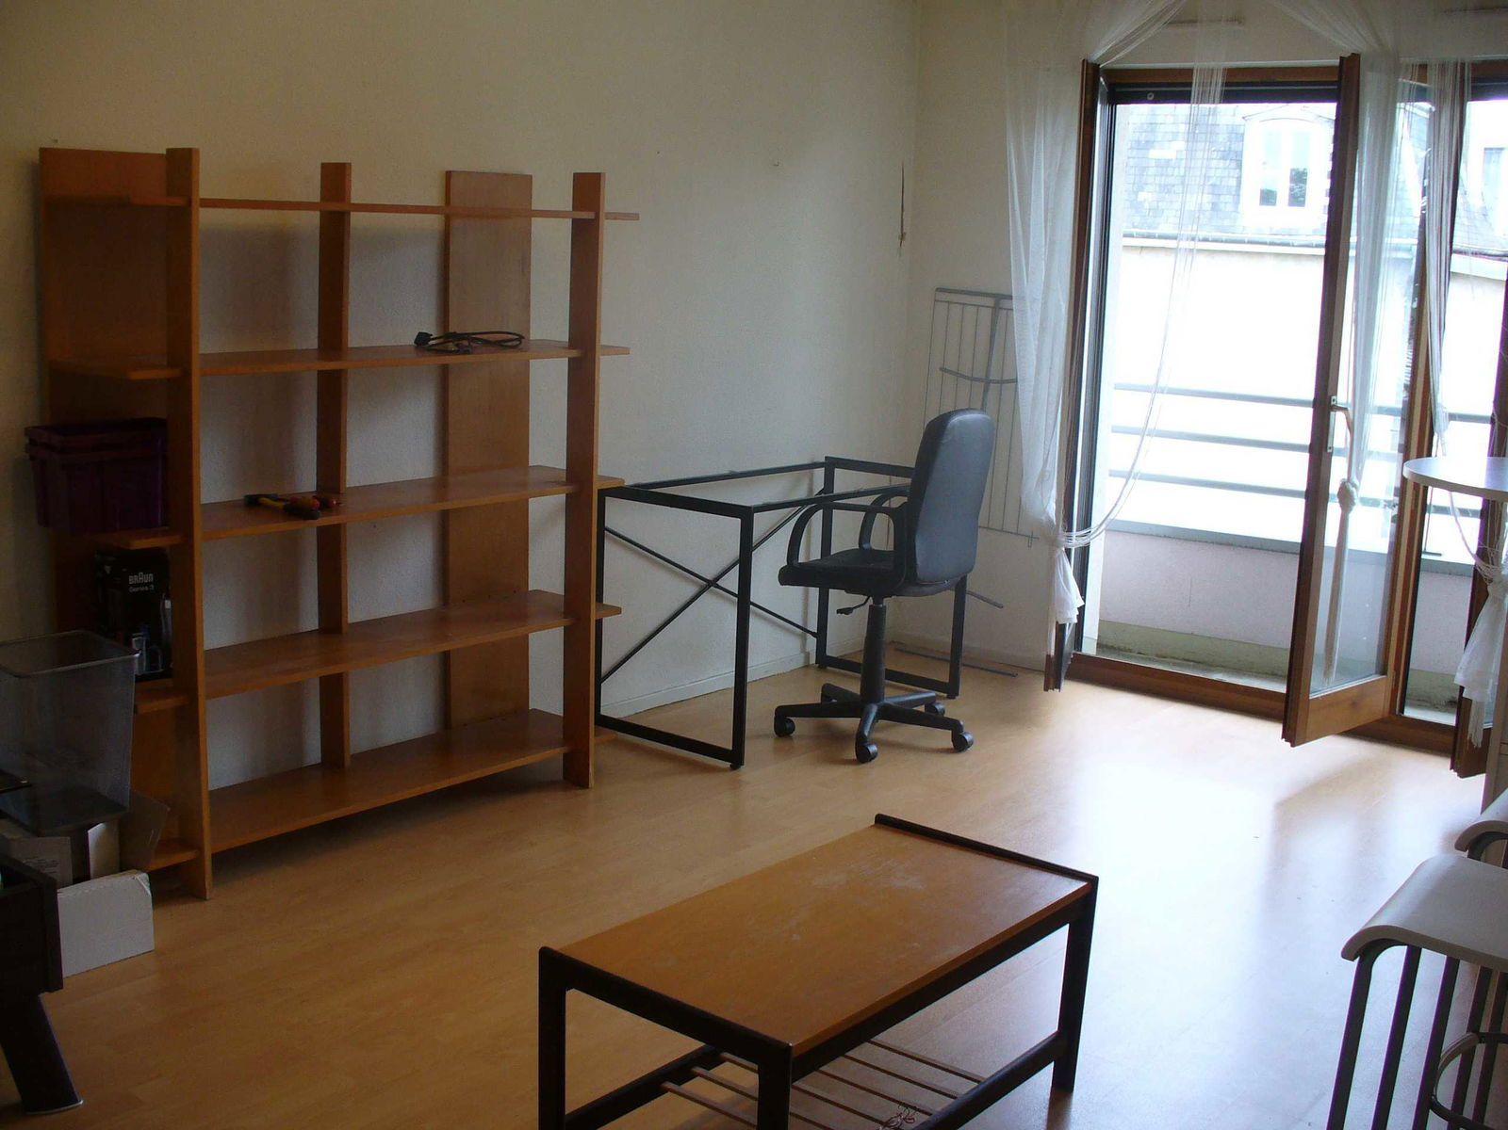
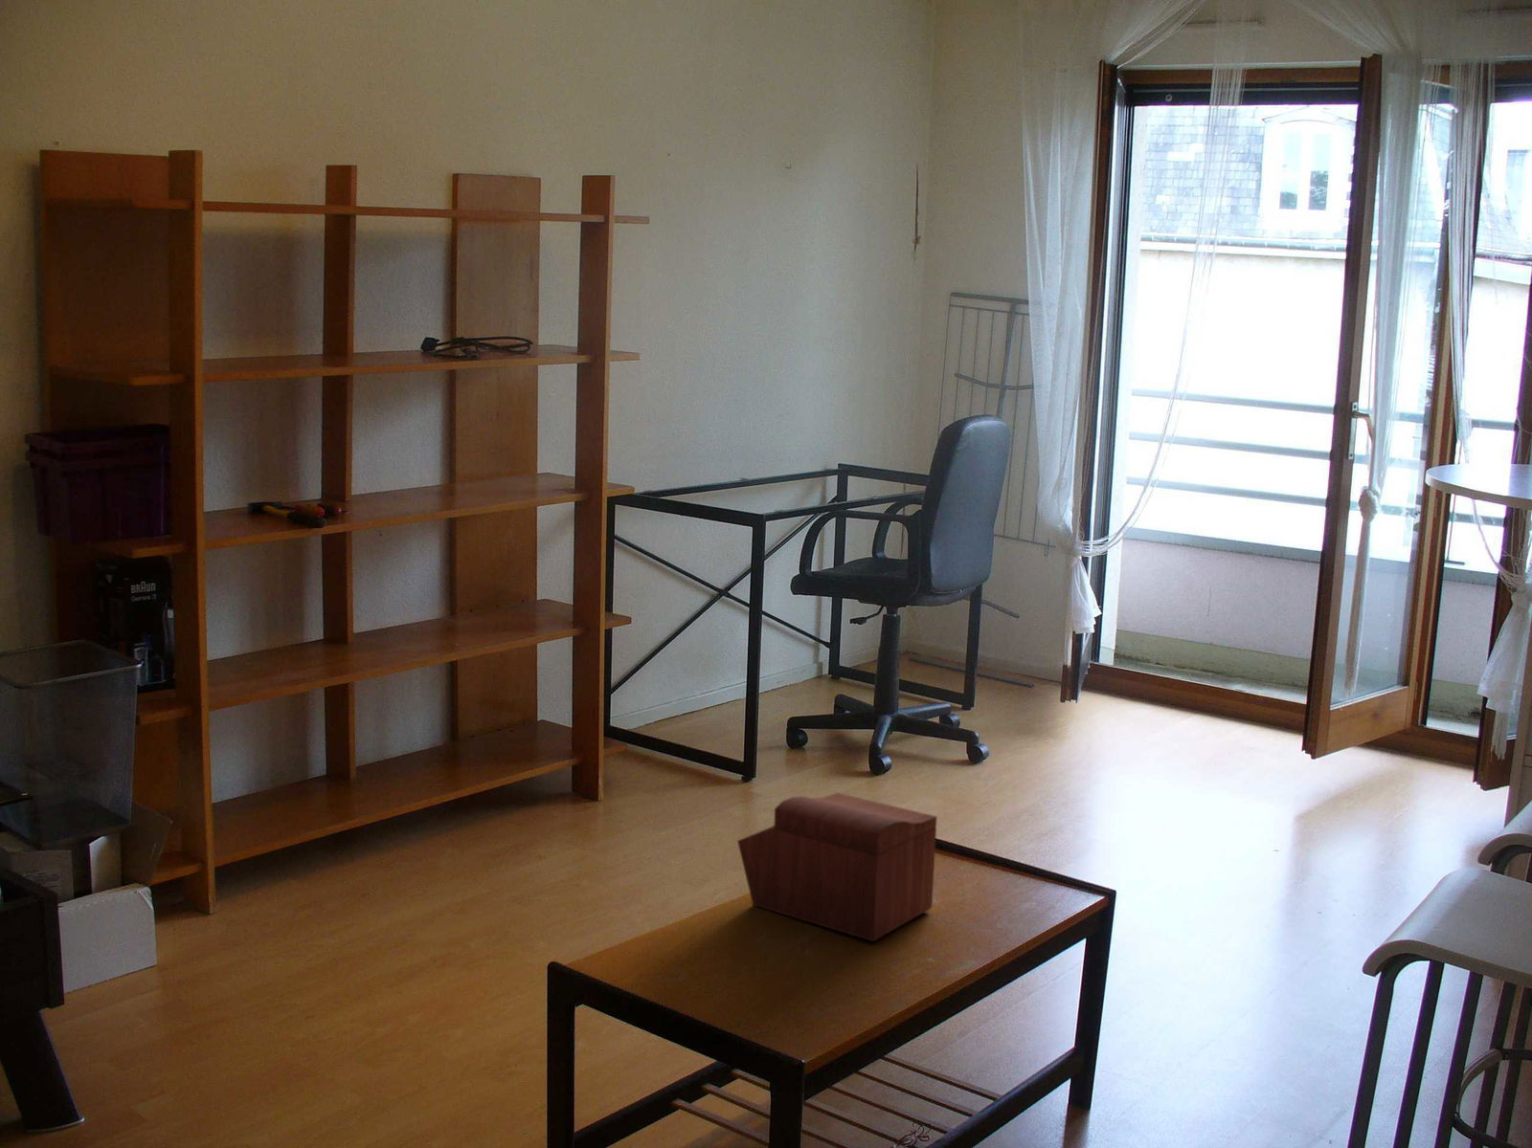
+ sewing box (838, 850)
